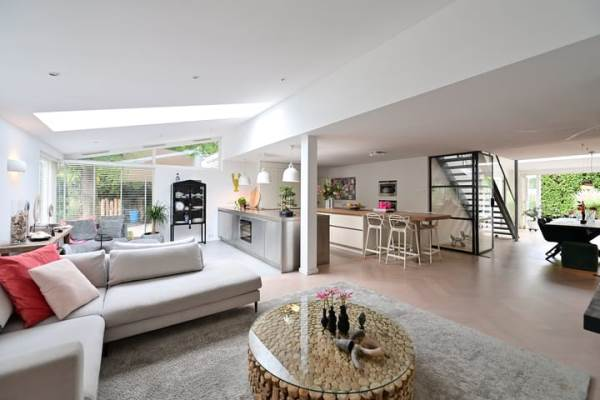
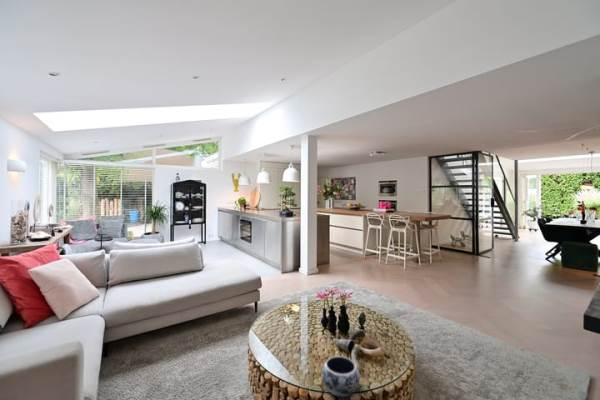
+ decorative bowl (340, 375)
